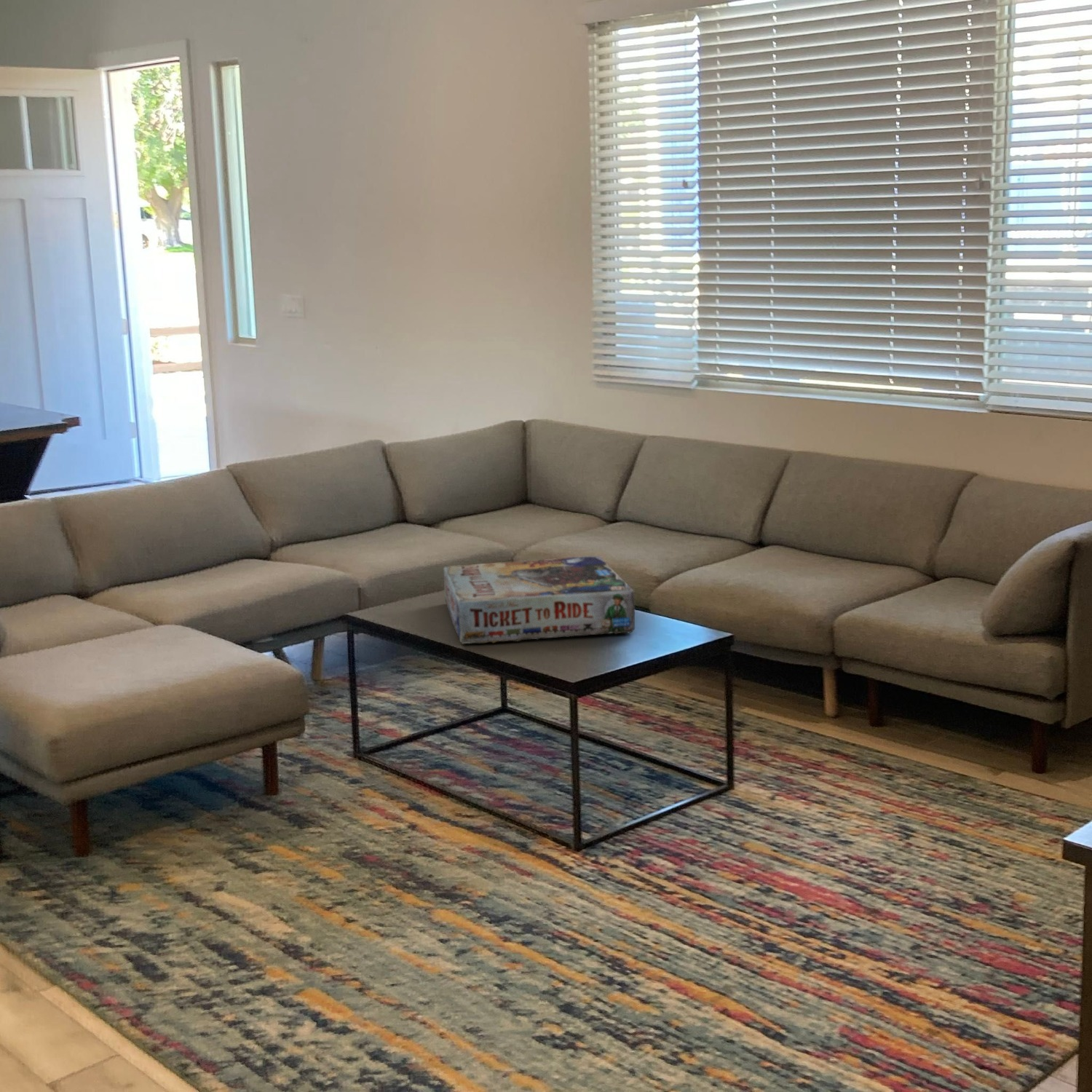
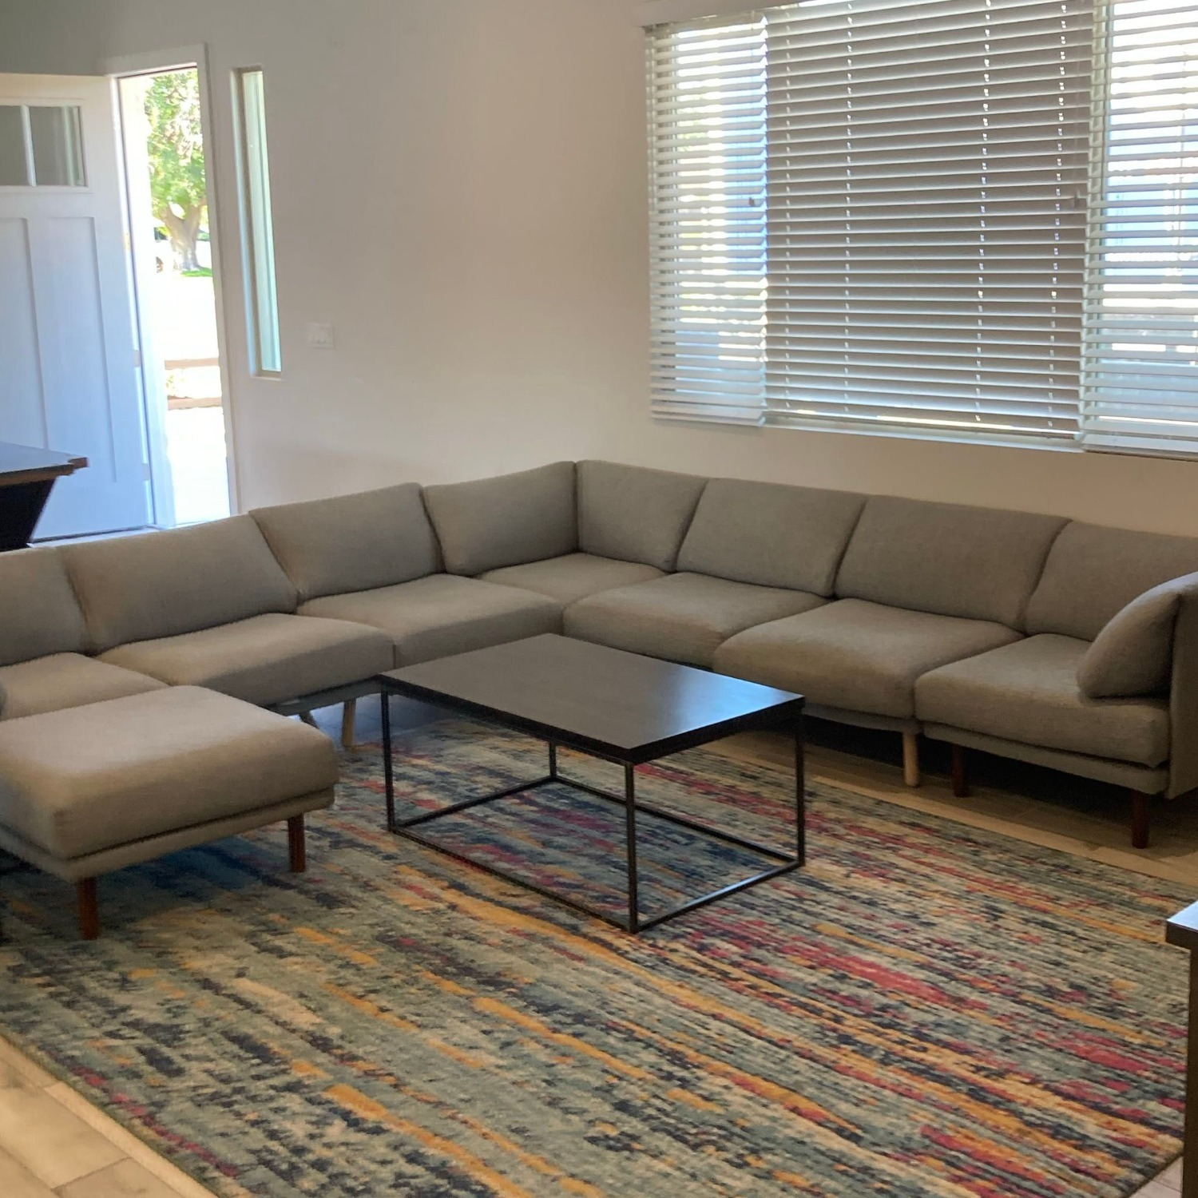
- board game (534, 597)
